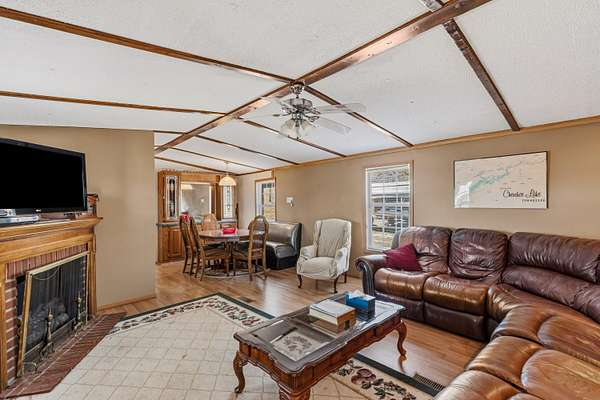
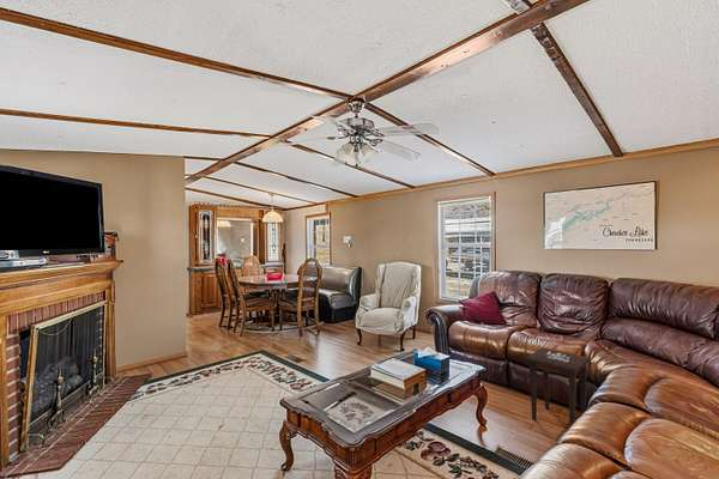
+ side table (548, 387)
